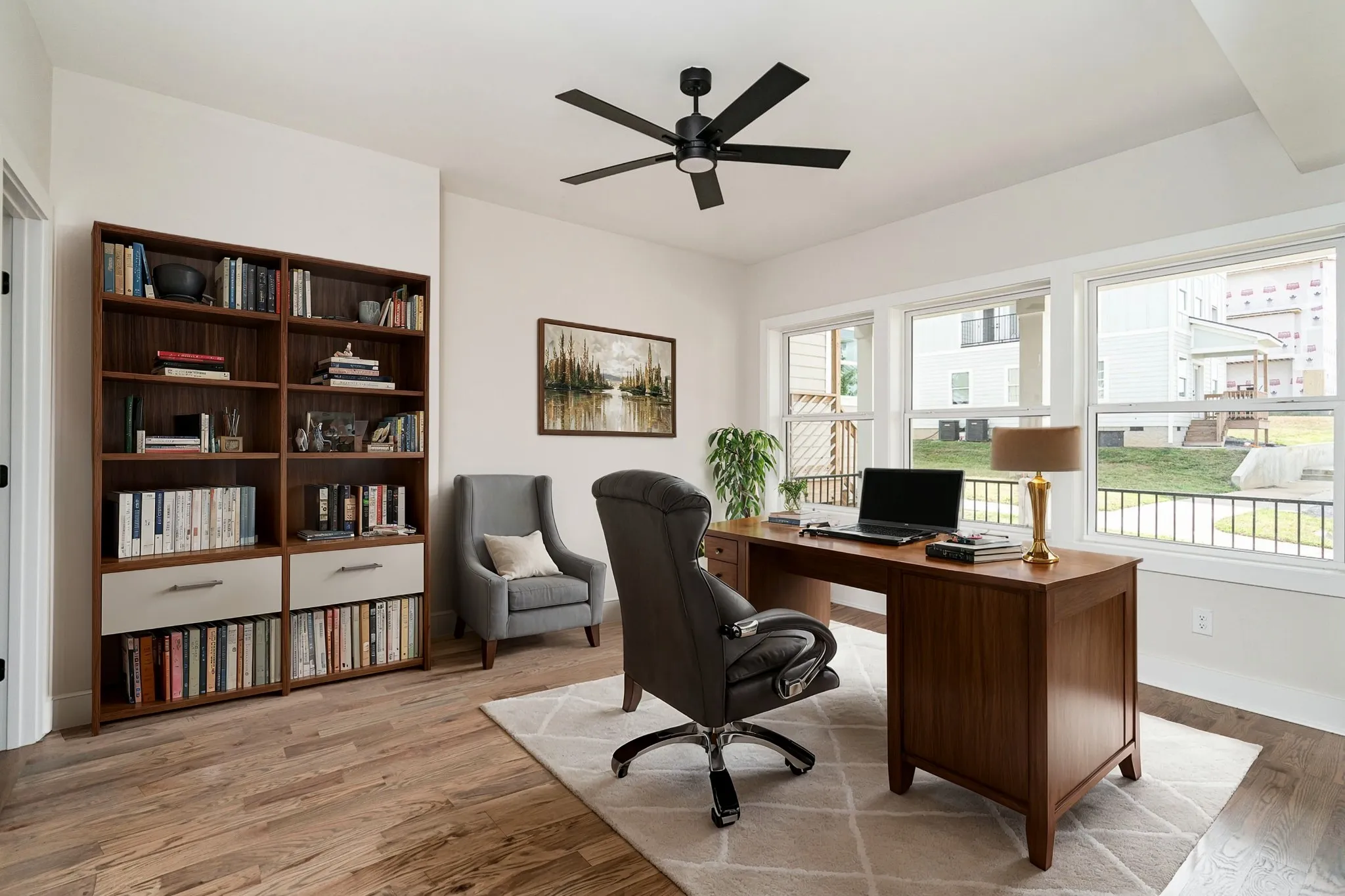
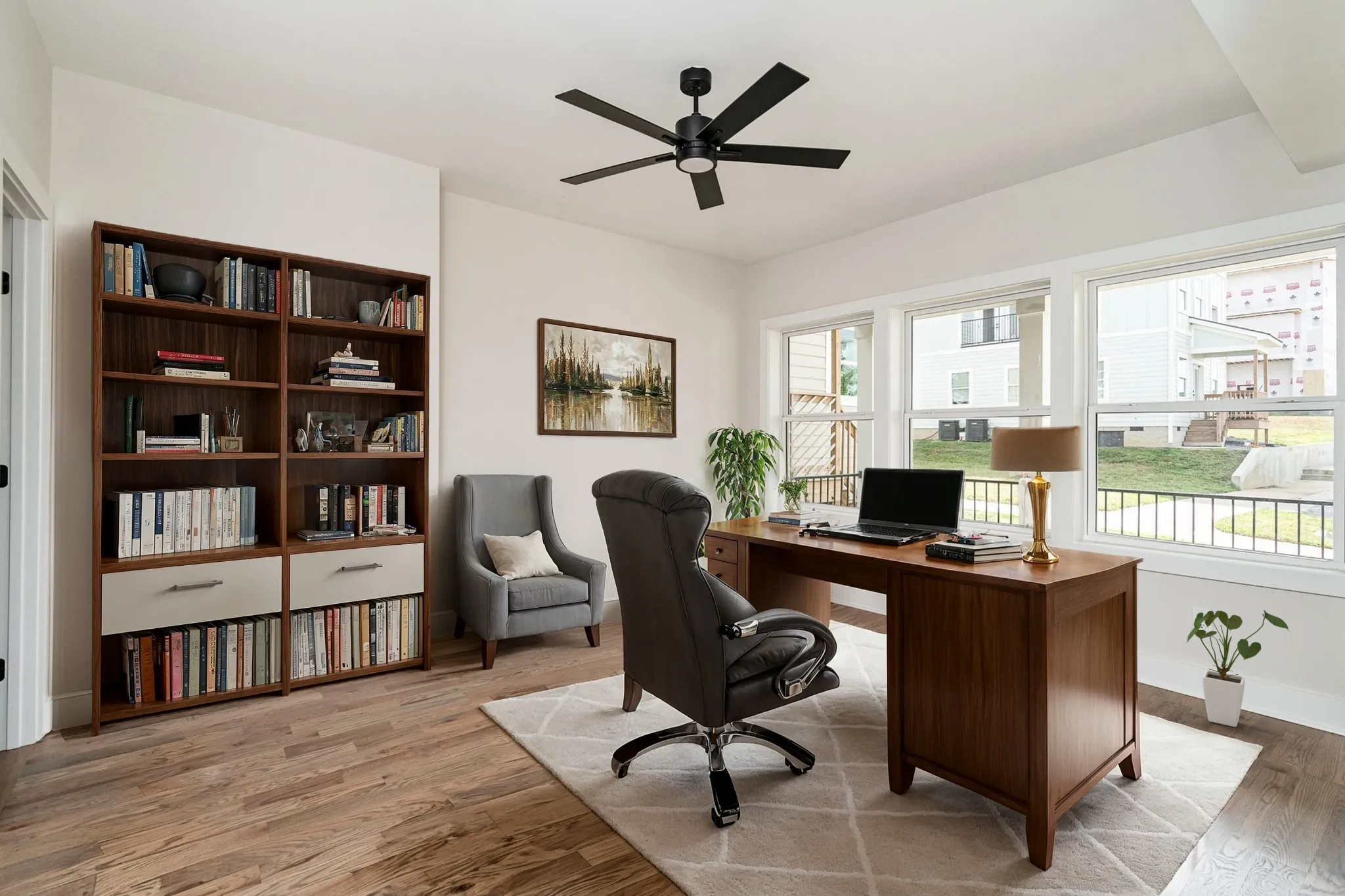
+ house plant (1232, 664)
